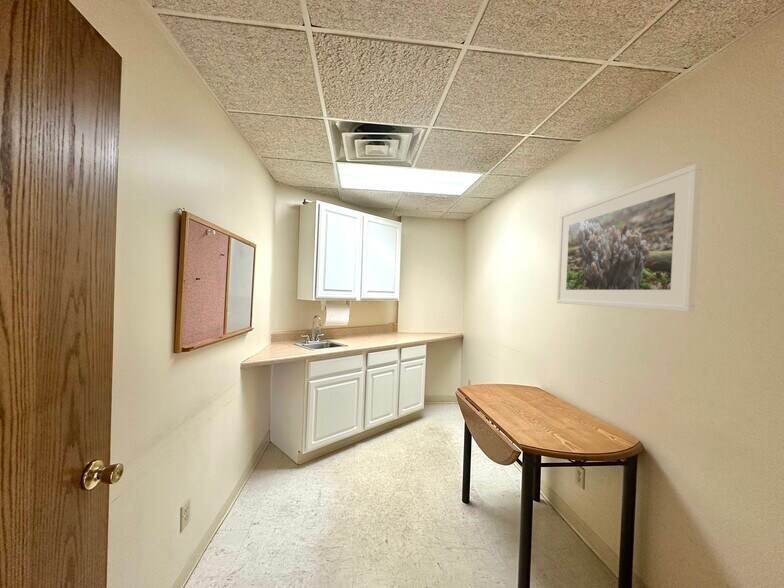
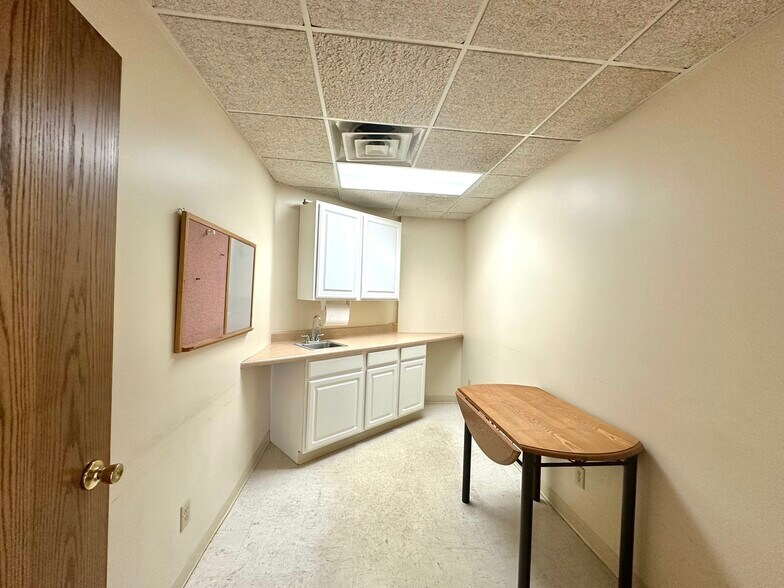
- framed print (610, 251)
